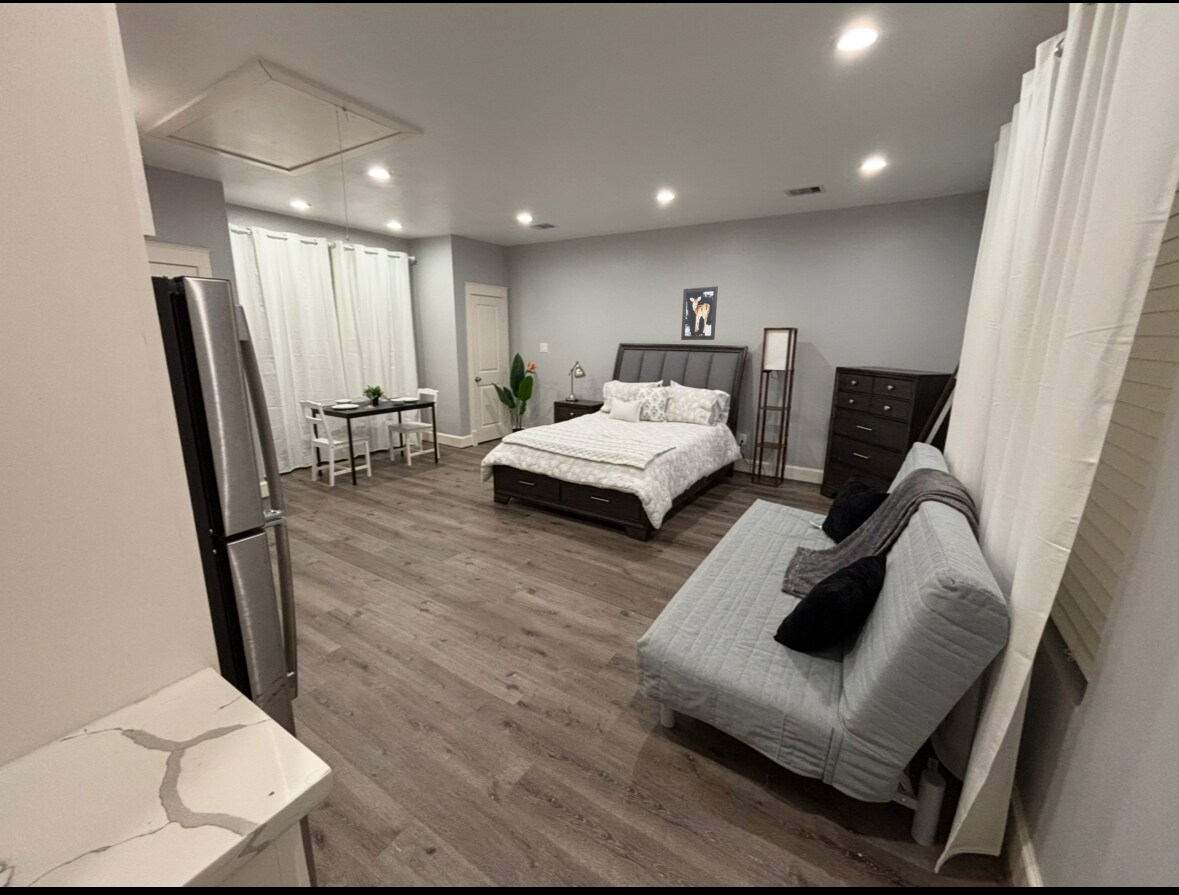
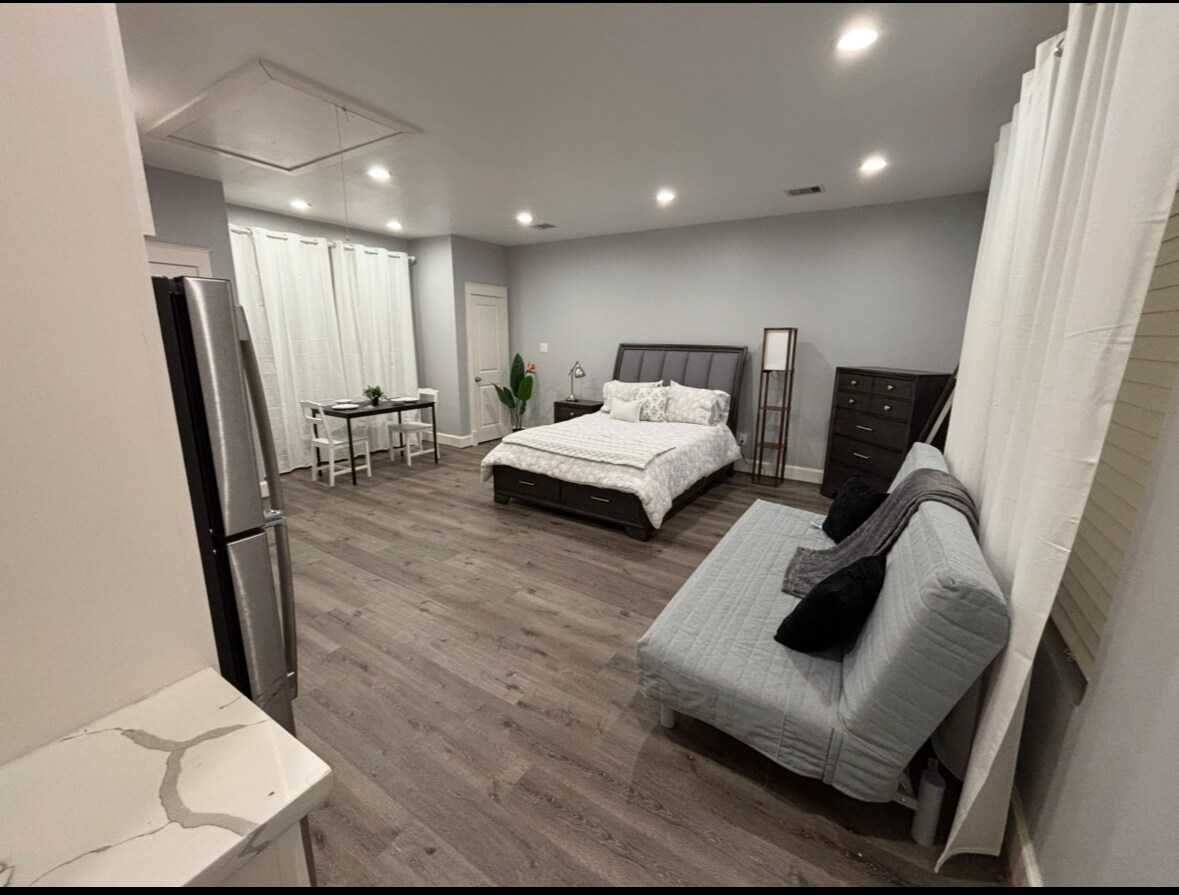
- wall art (698, 314)
